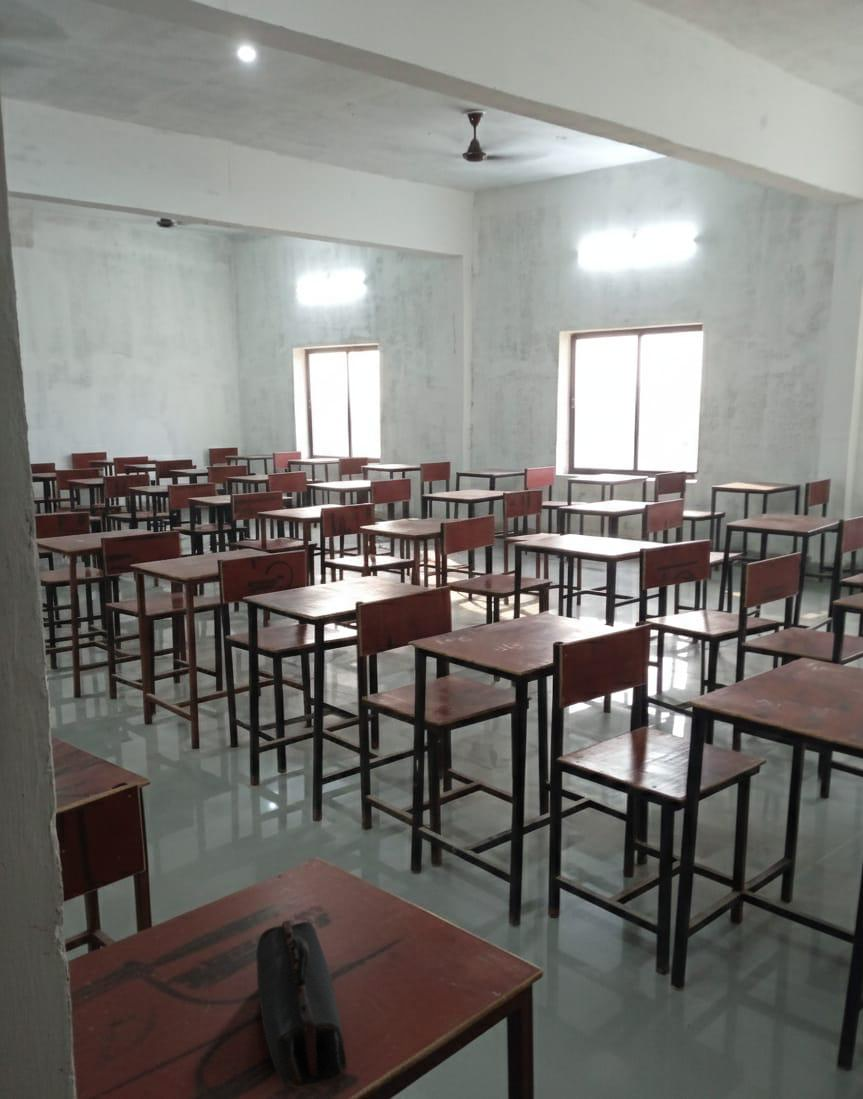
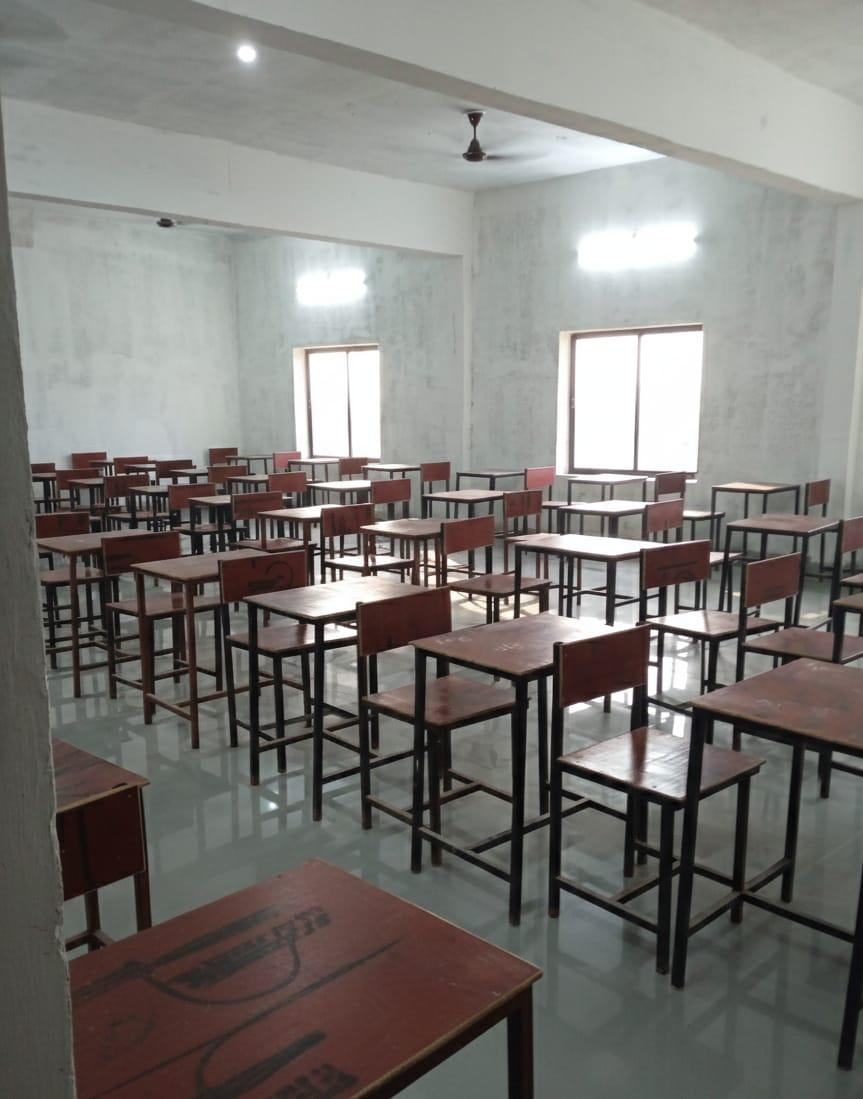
- pencil case (298, 980)
